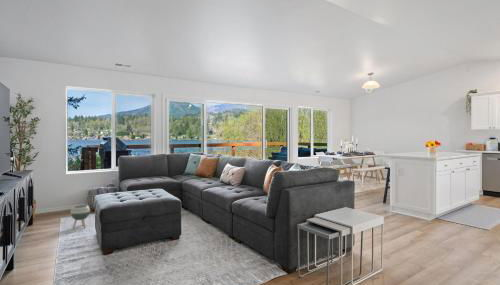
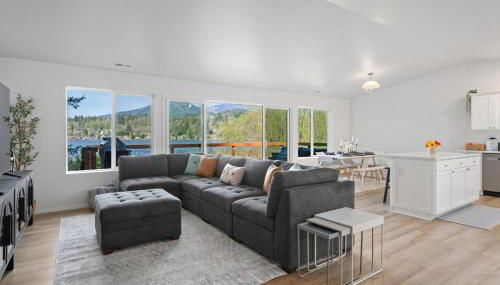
- planter (80, 216)
